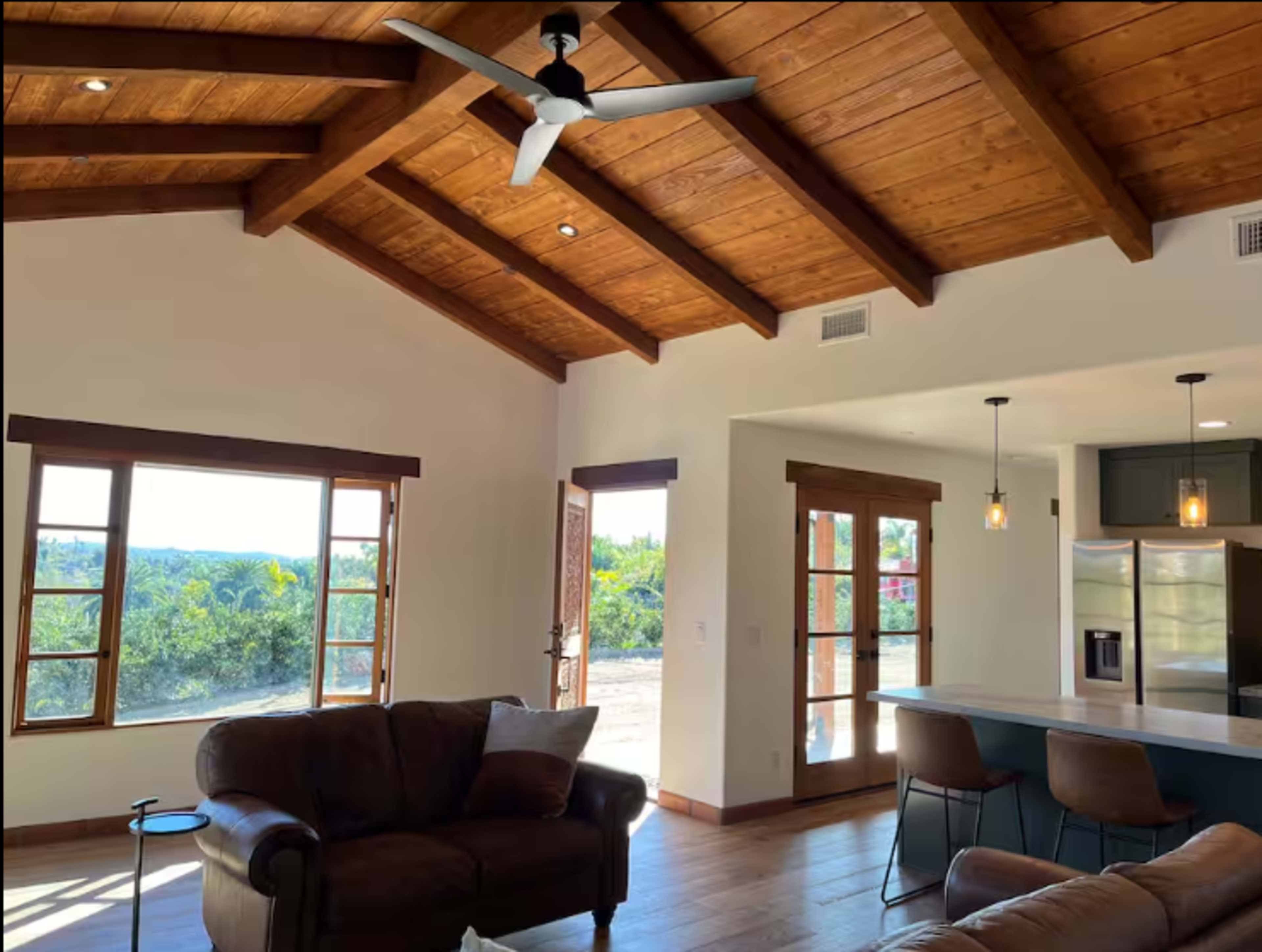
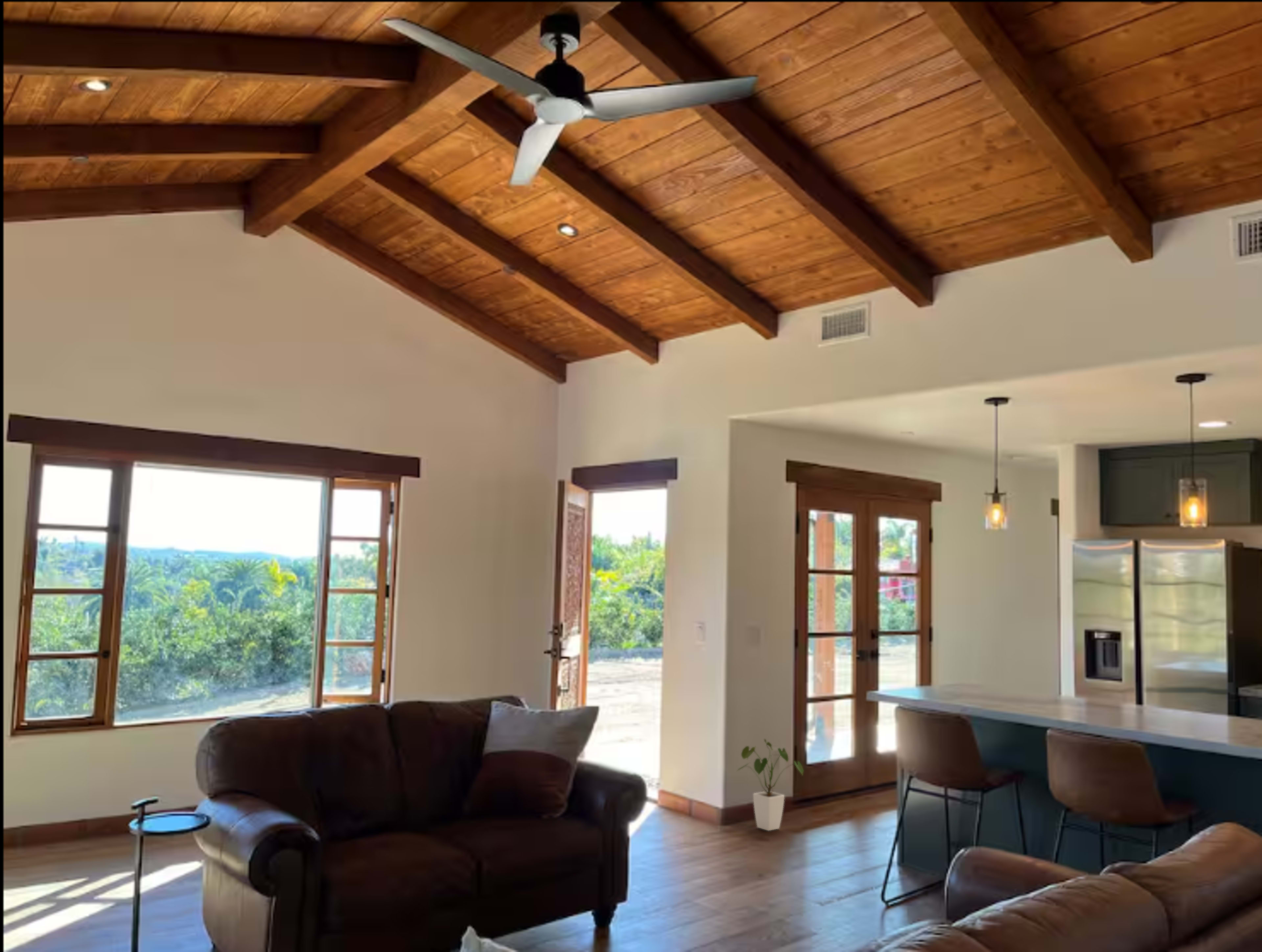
+ house plant (773, 785)
